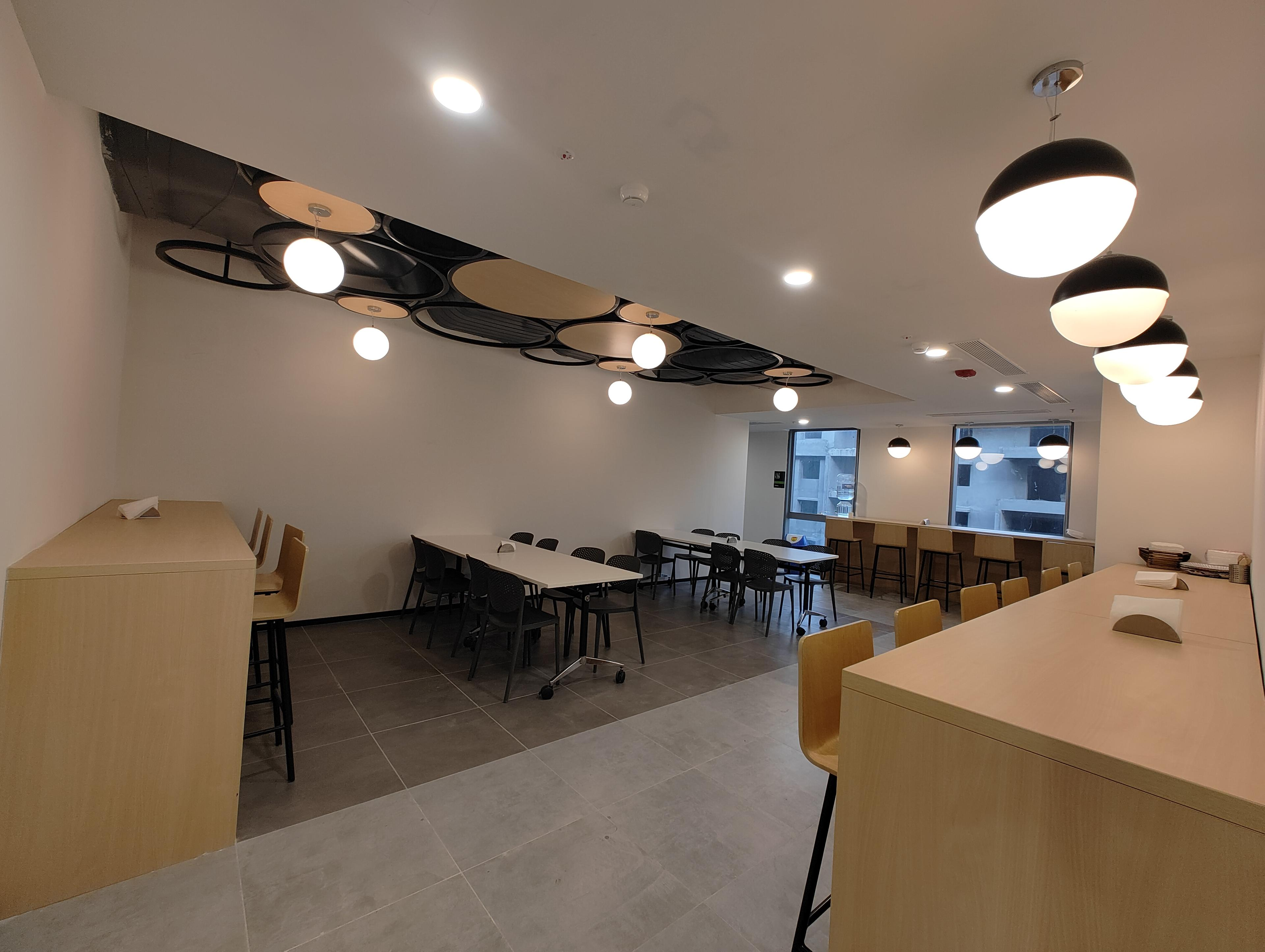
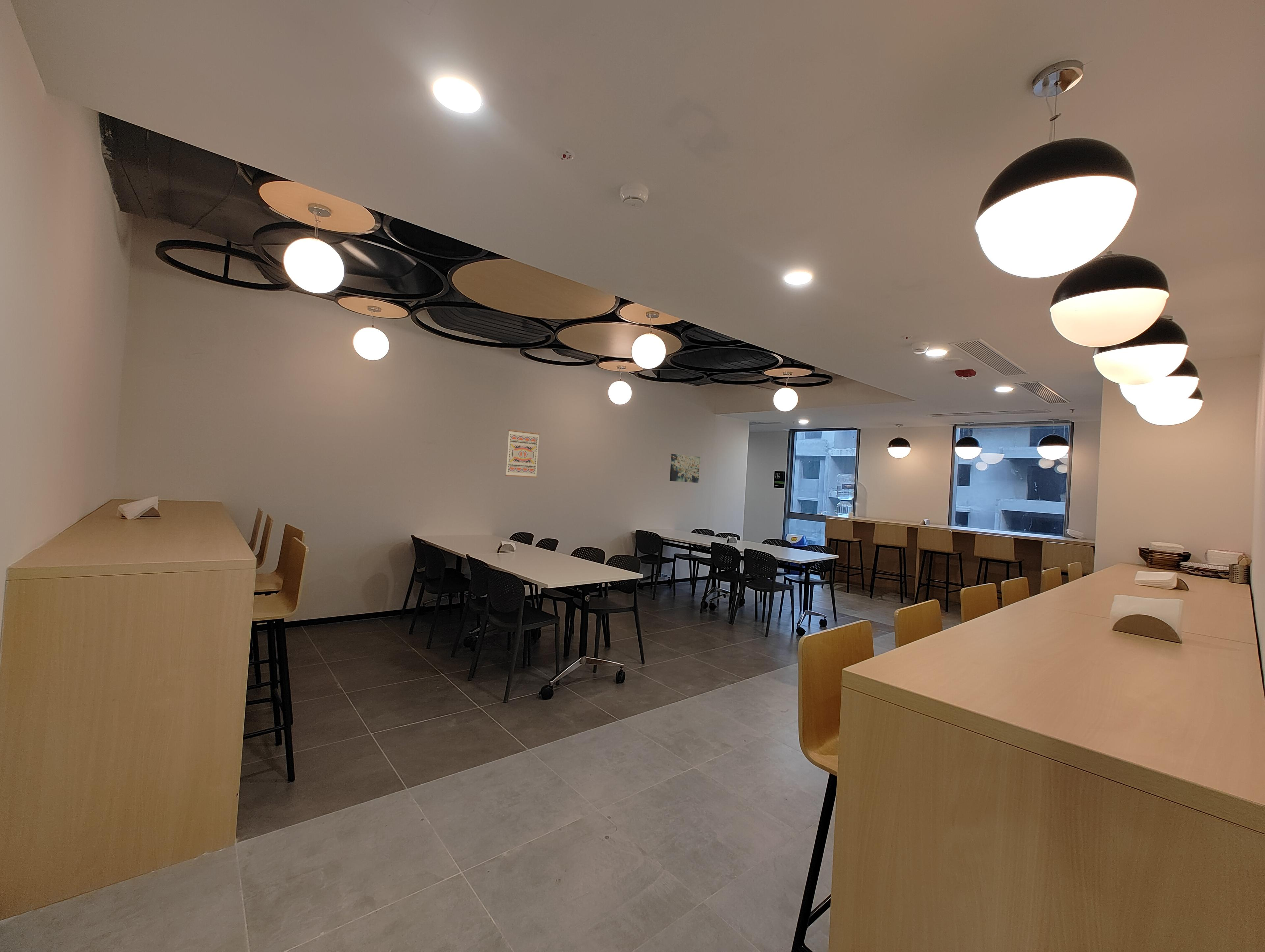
+ wall art (685, 469)
+ wall art (523, 454)
